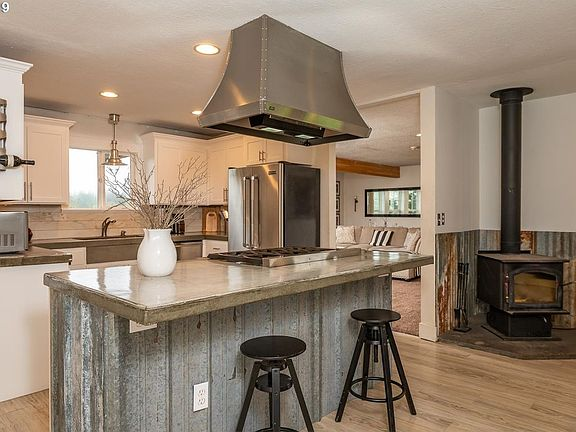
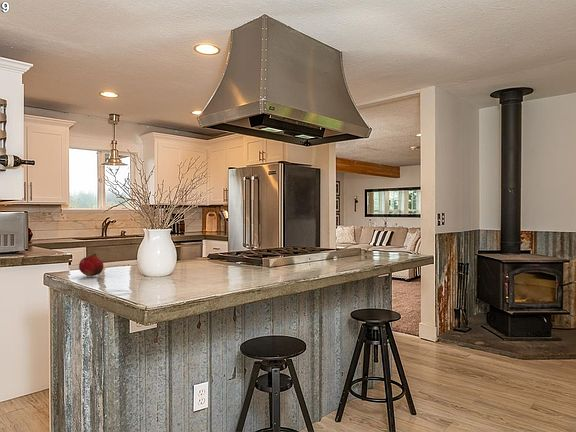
+ fruit (91, 264)
